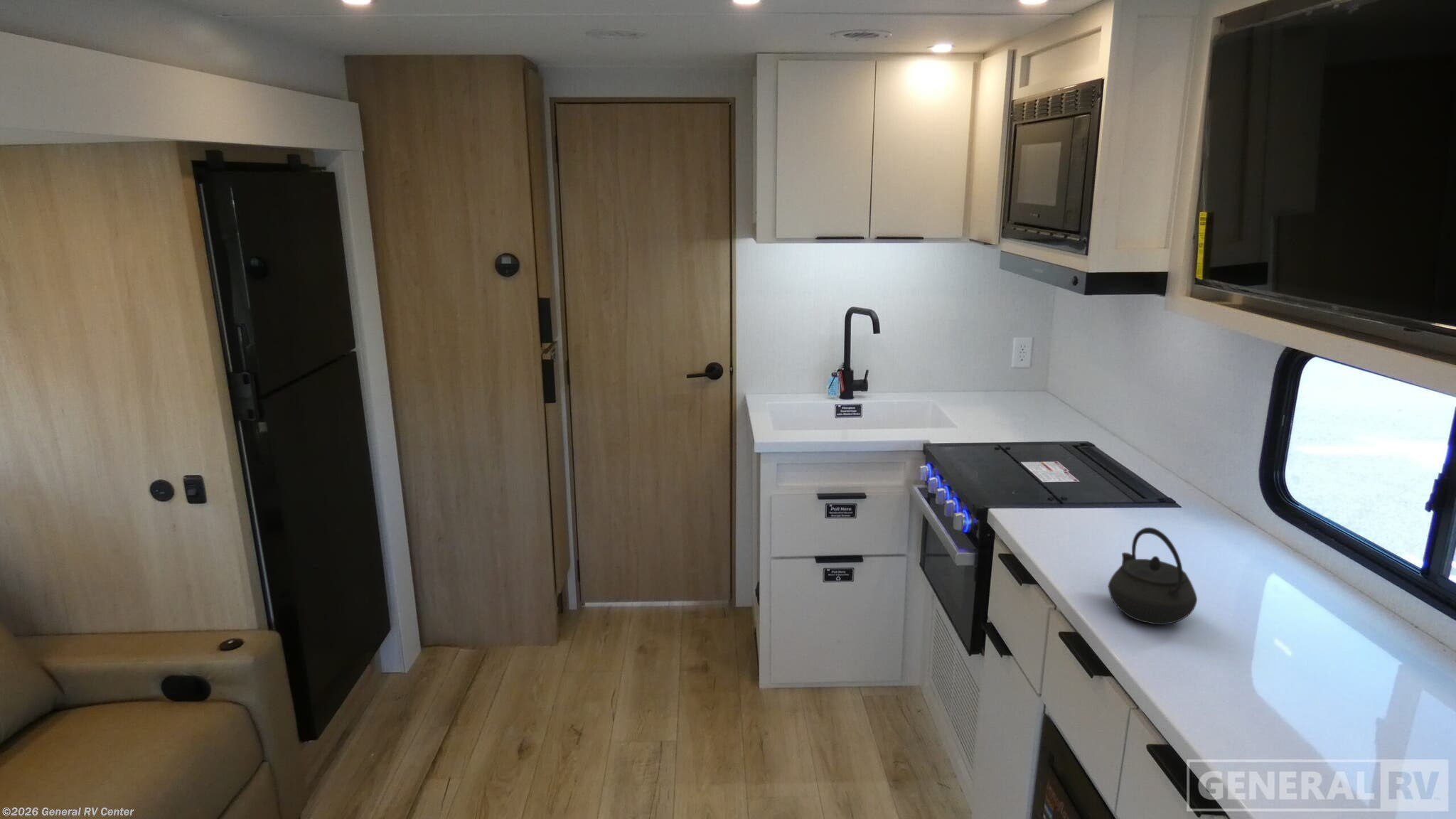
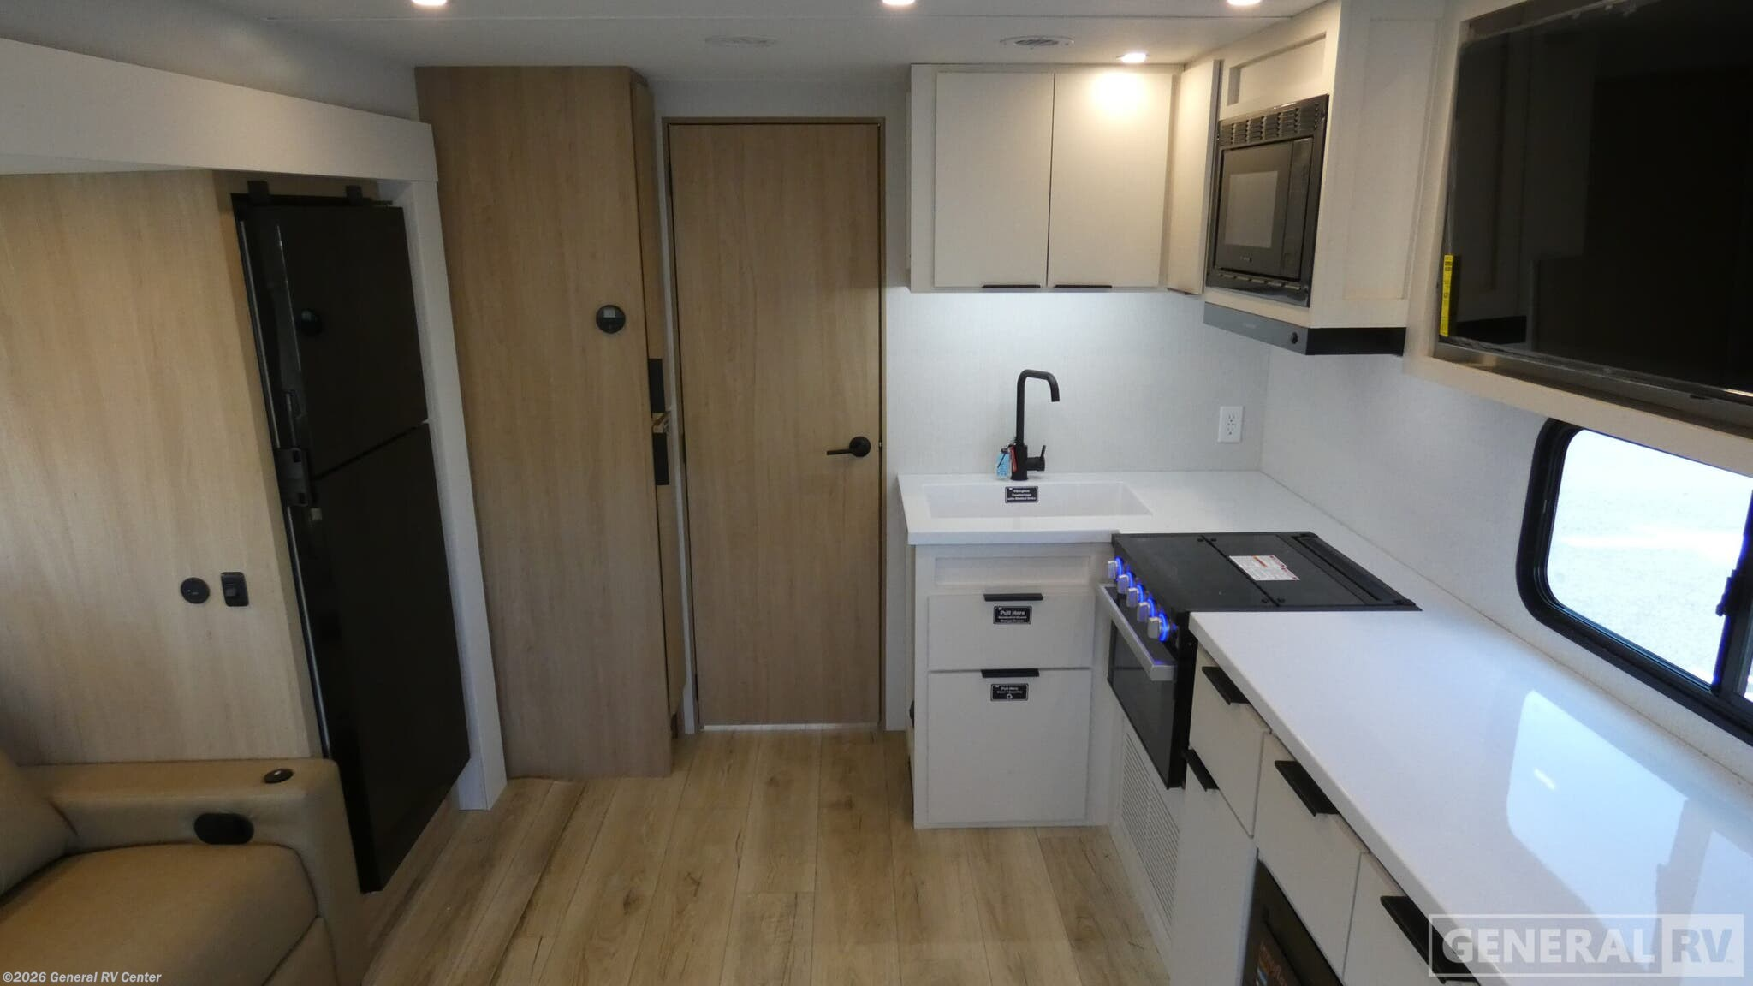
- kettle (1150, 570)
